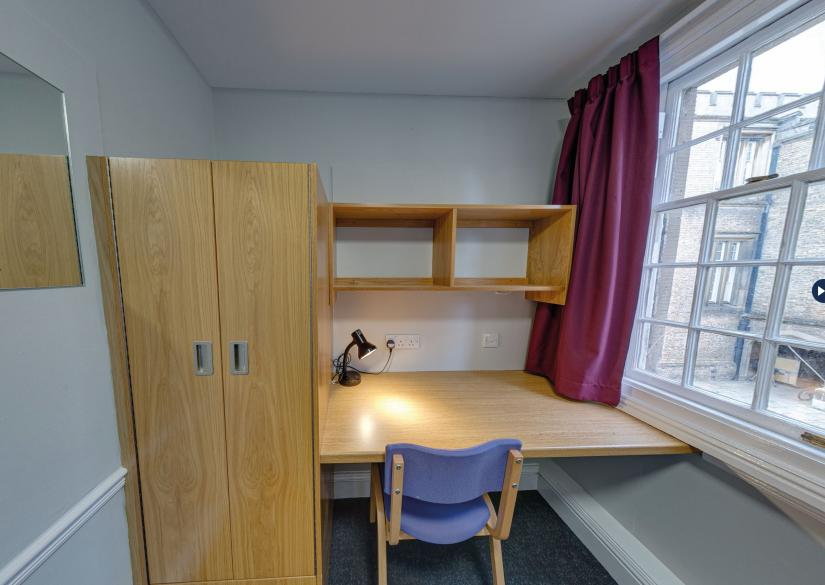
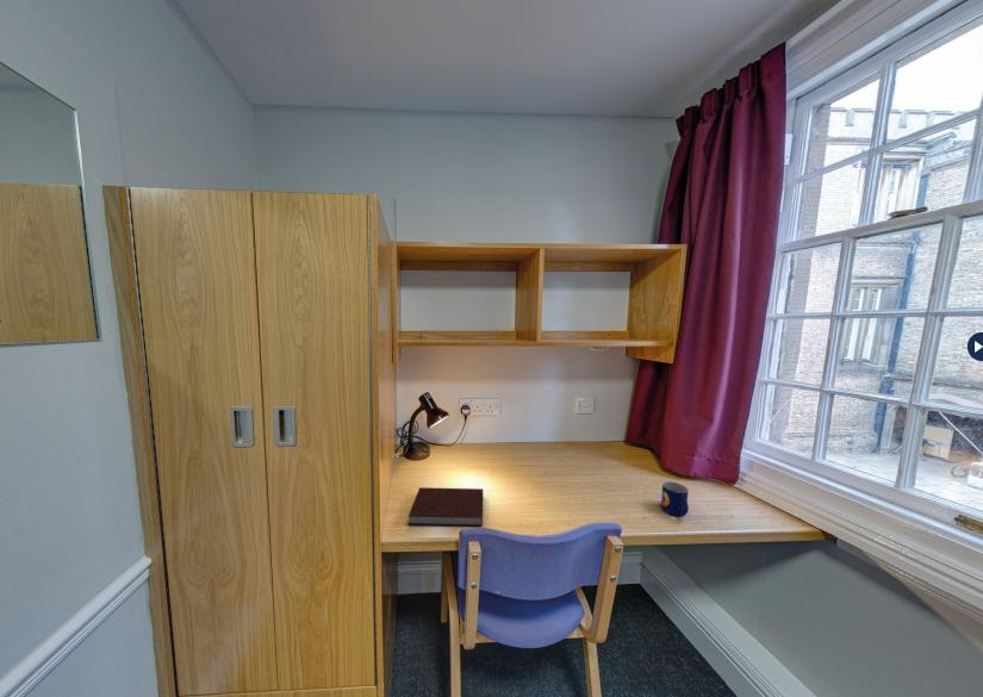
+ mug (677, 500)
+ notebook (448, 505)
